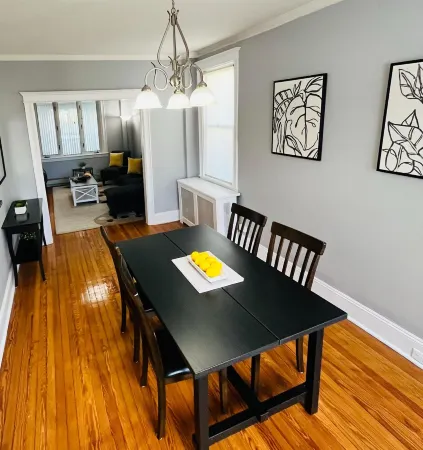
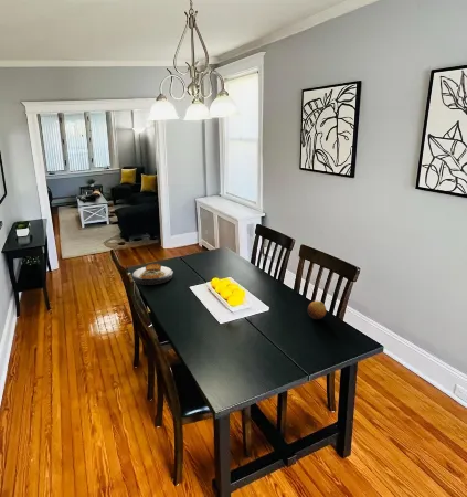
+ fruit (316, 309)
+ plate (152, 273)
